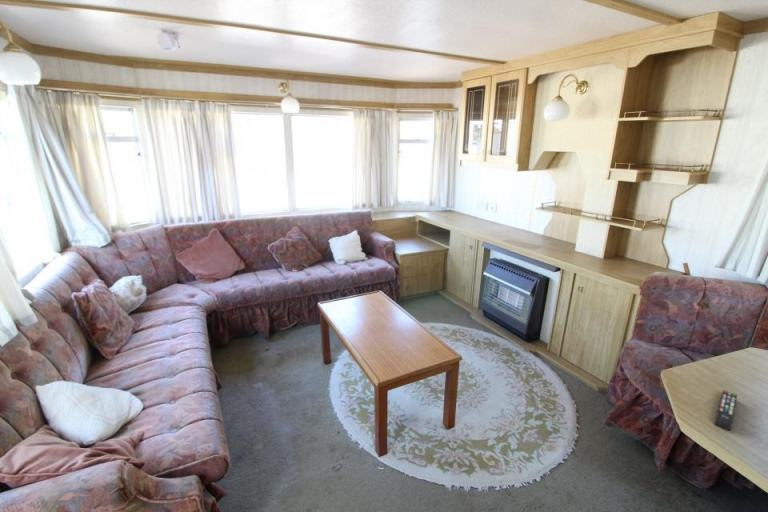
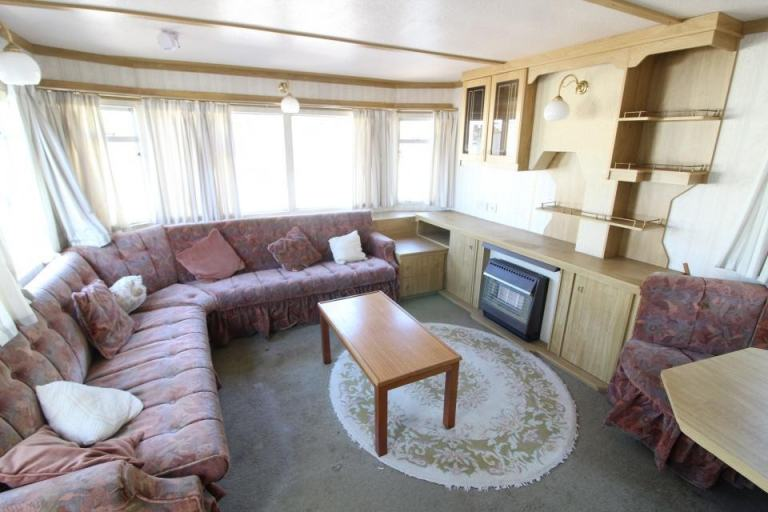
- remote control (726, 408)
